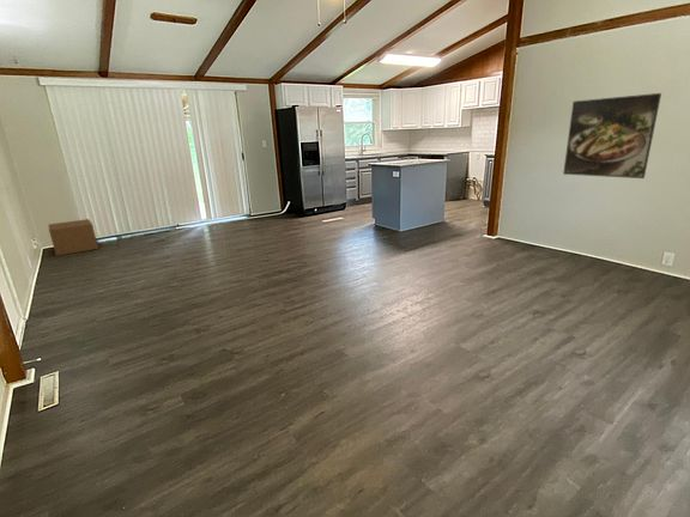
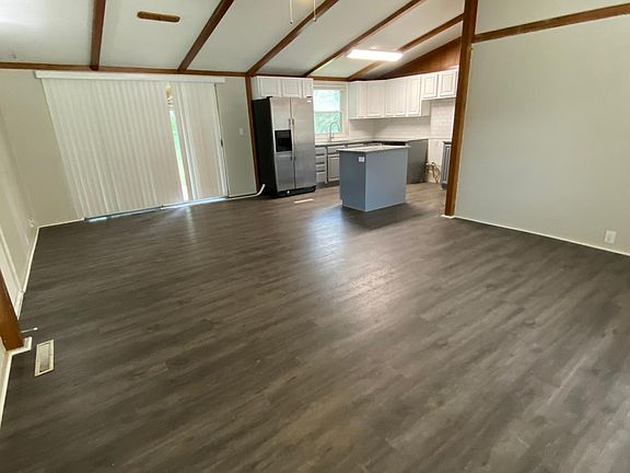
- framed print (606, 138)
- cardboard box (73, 236)
